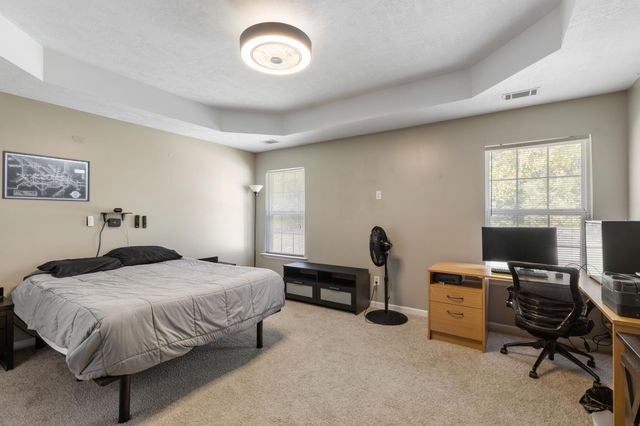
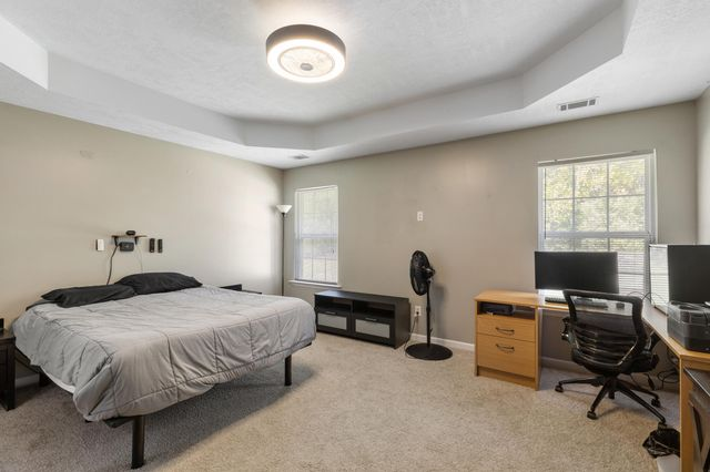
- wall art (49, 178)
